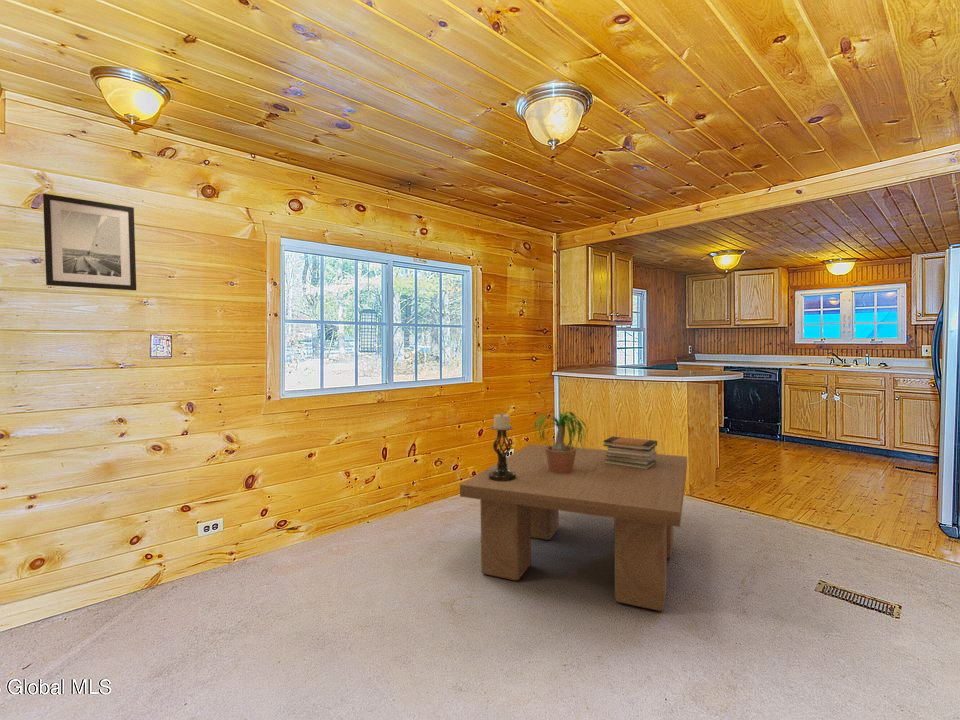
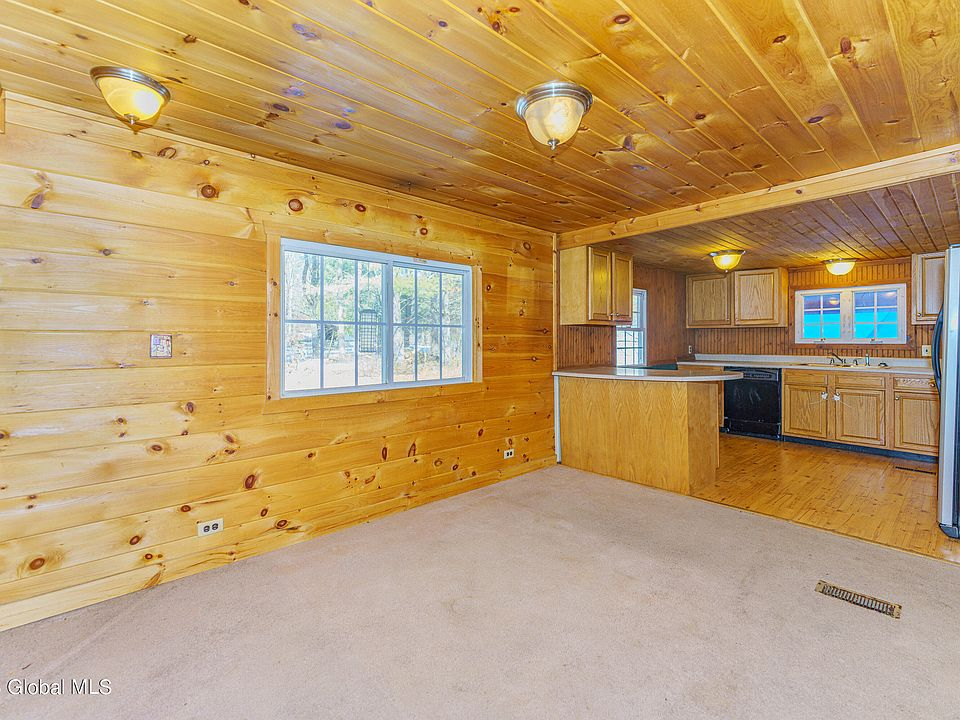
- coffee table (585, 511)
- potted plant (569, 441)
- candle holder (502, 444)
- book stack (630, 452)
- wall art (92, 244)
